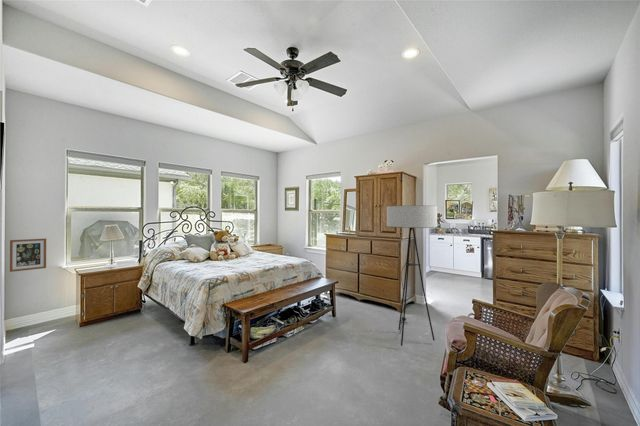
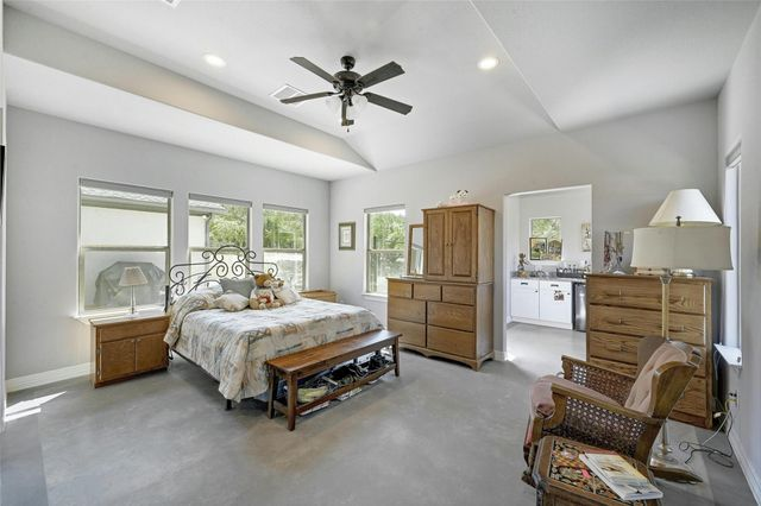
- floor lamp (407, 271)
- wall art (28, 254)
